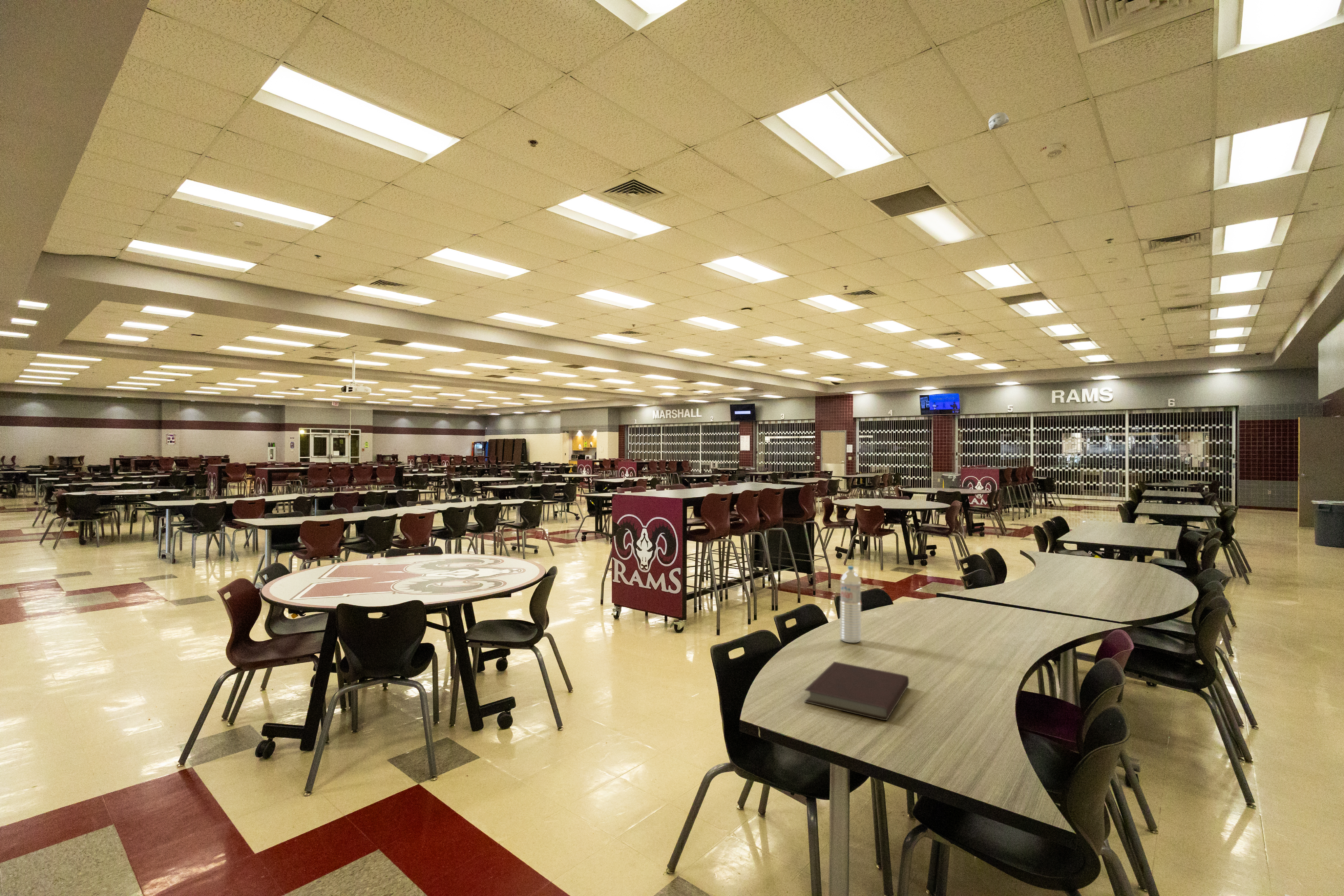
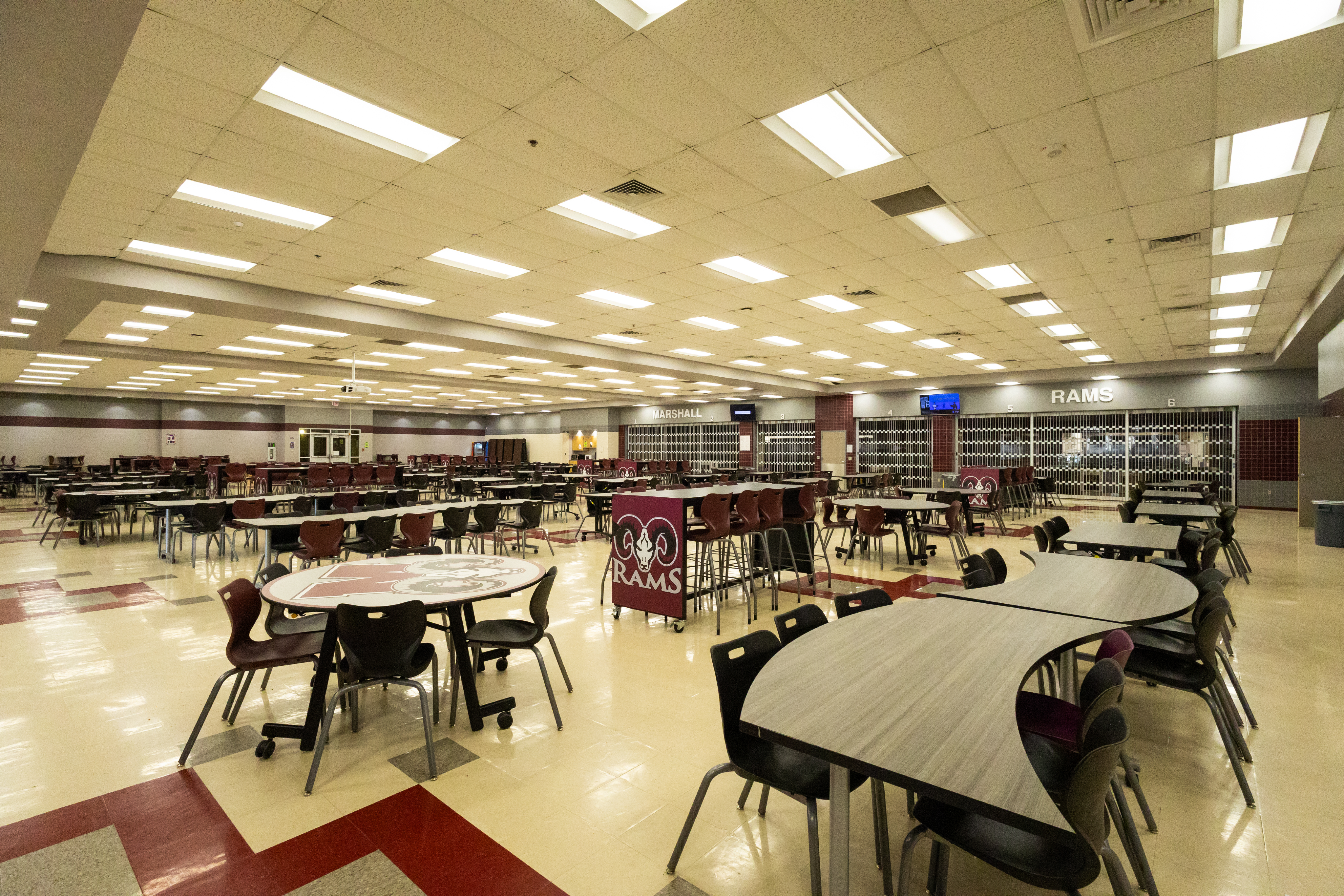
- water bottle (850, 603)
- notebook (858, 688)
- smoke detector (998, 122)
